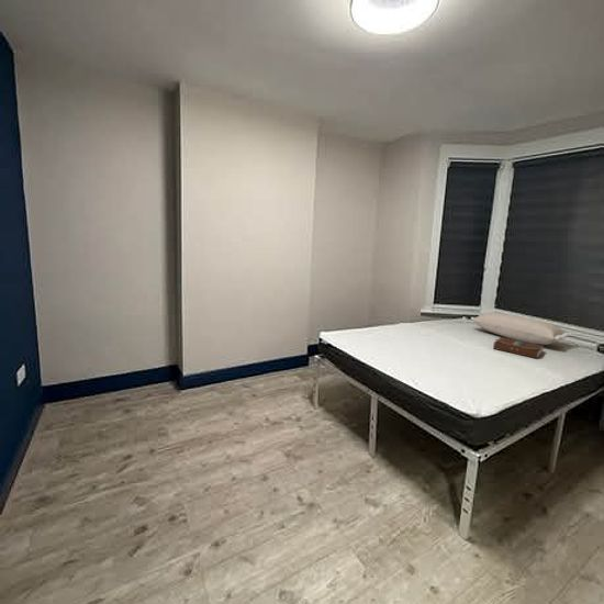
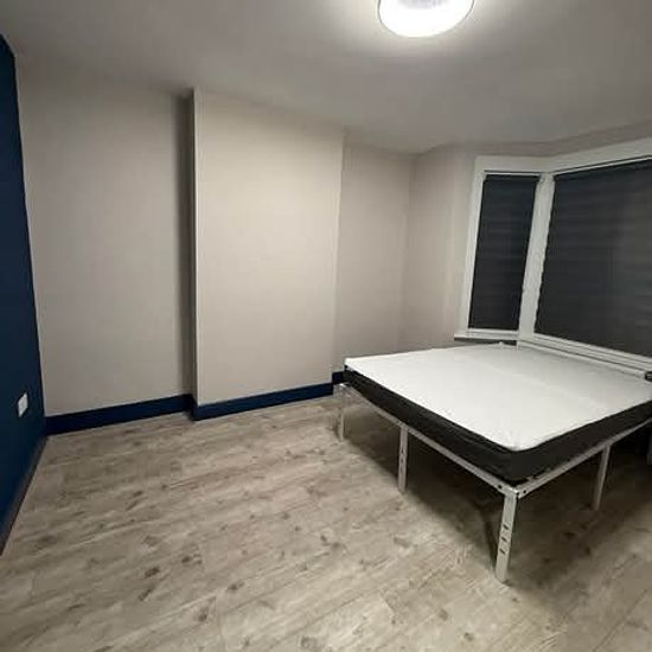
- pillow (518, 327)
- book (518, 346)
